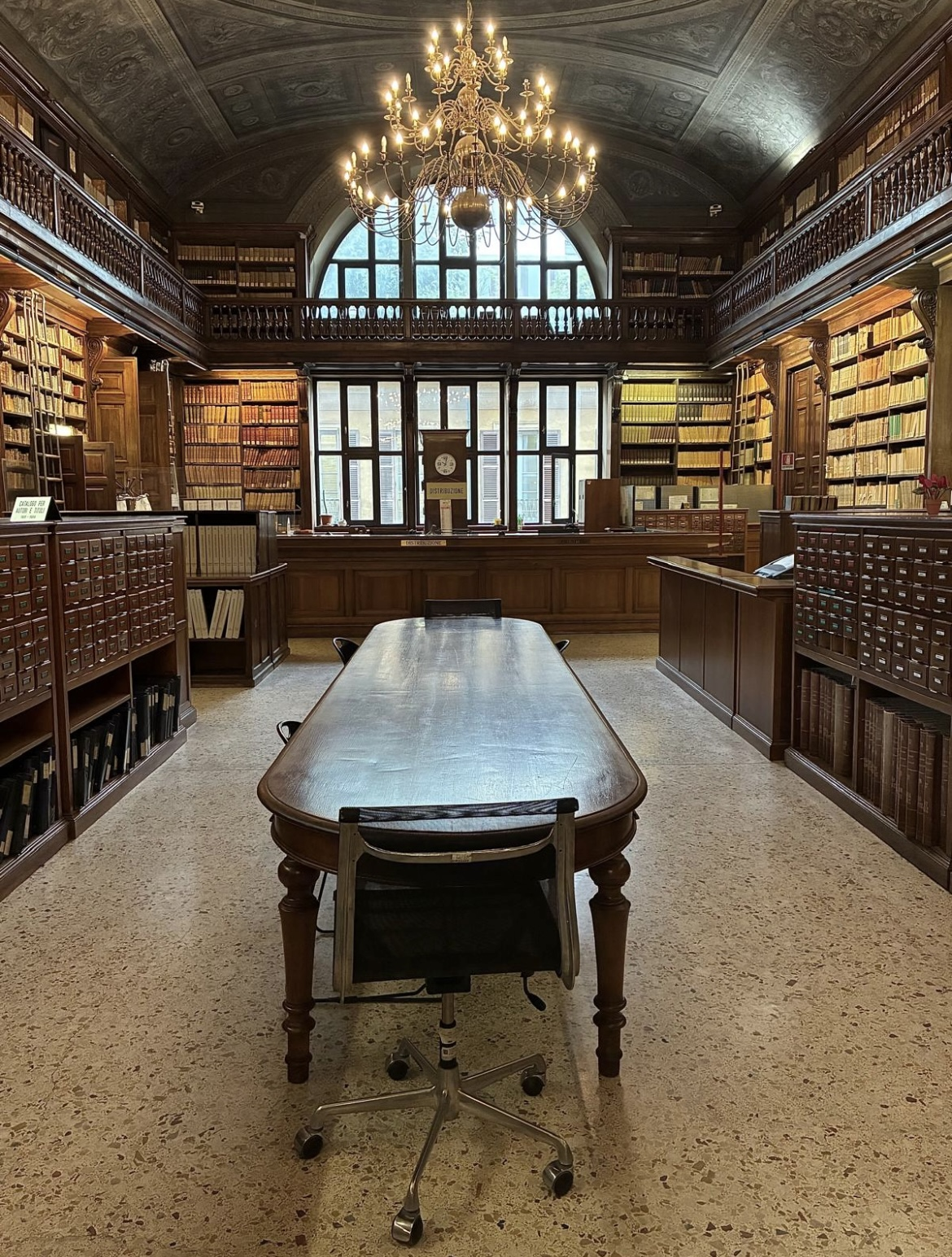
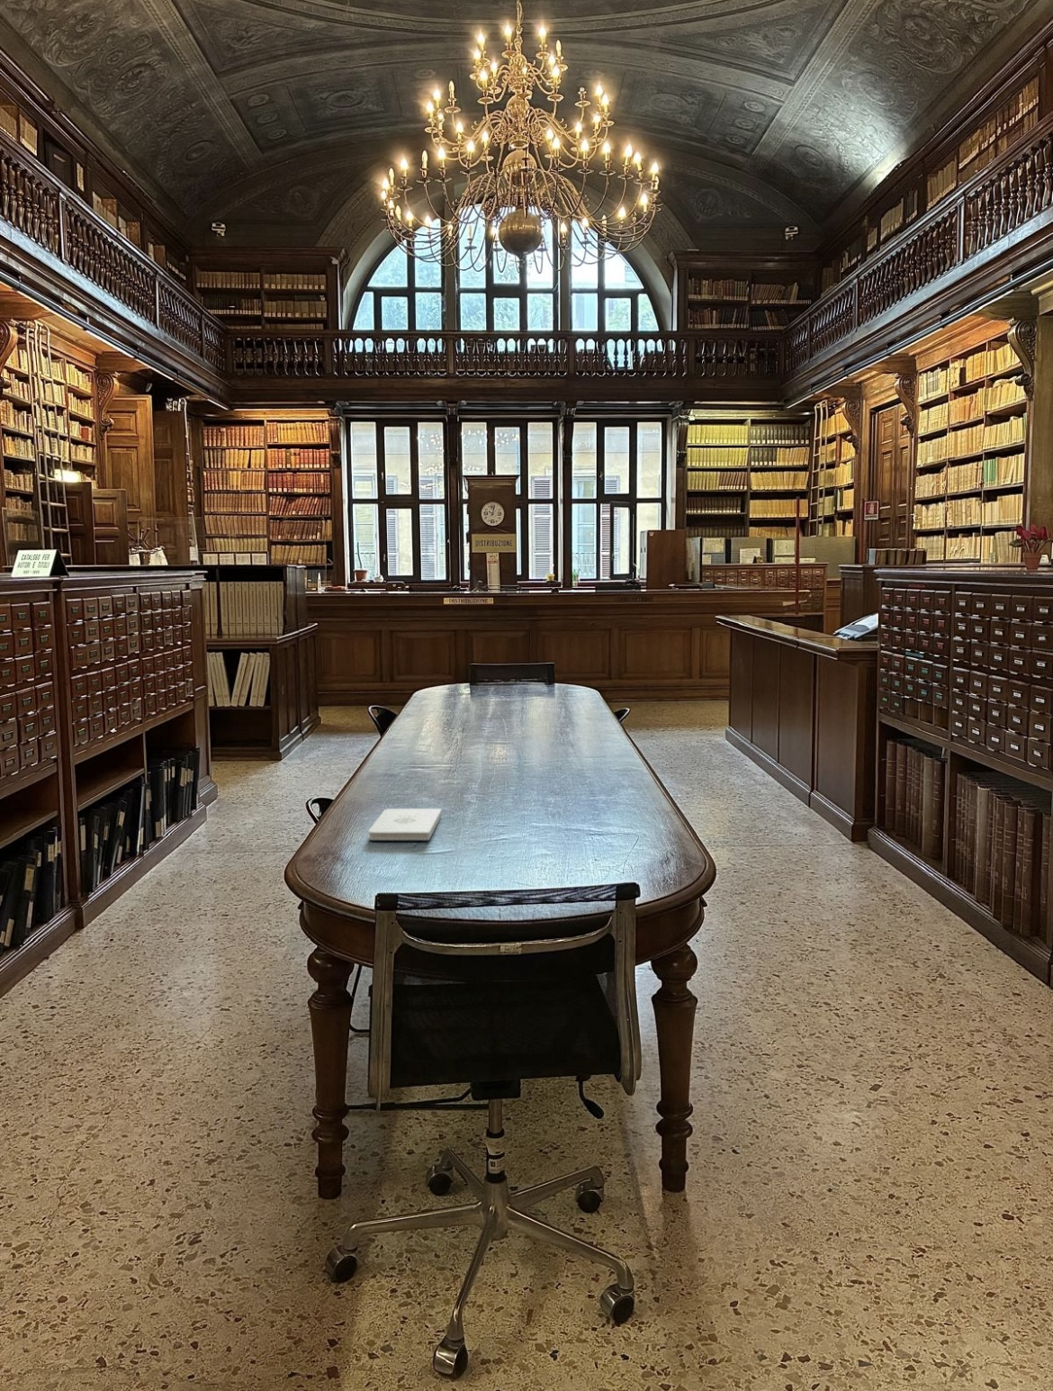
+ notepad (406, 823)
